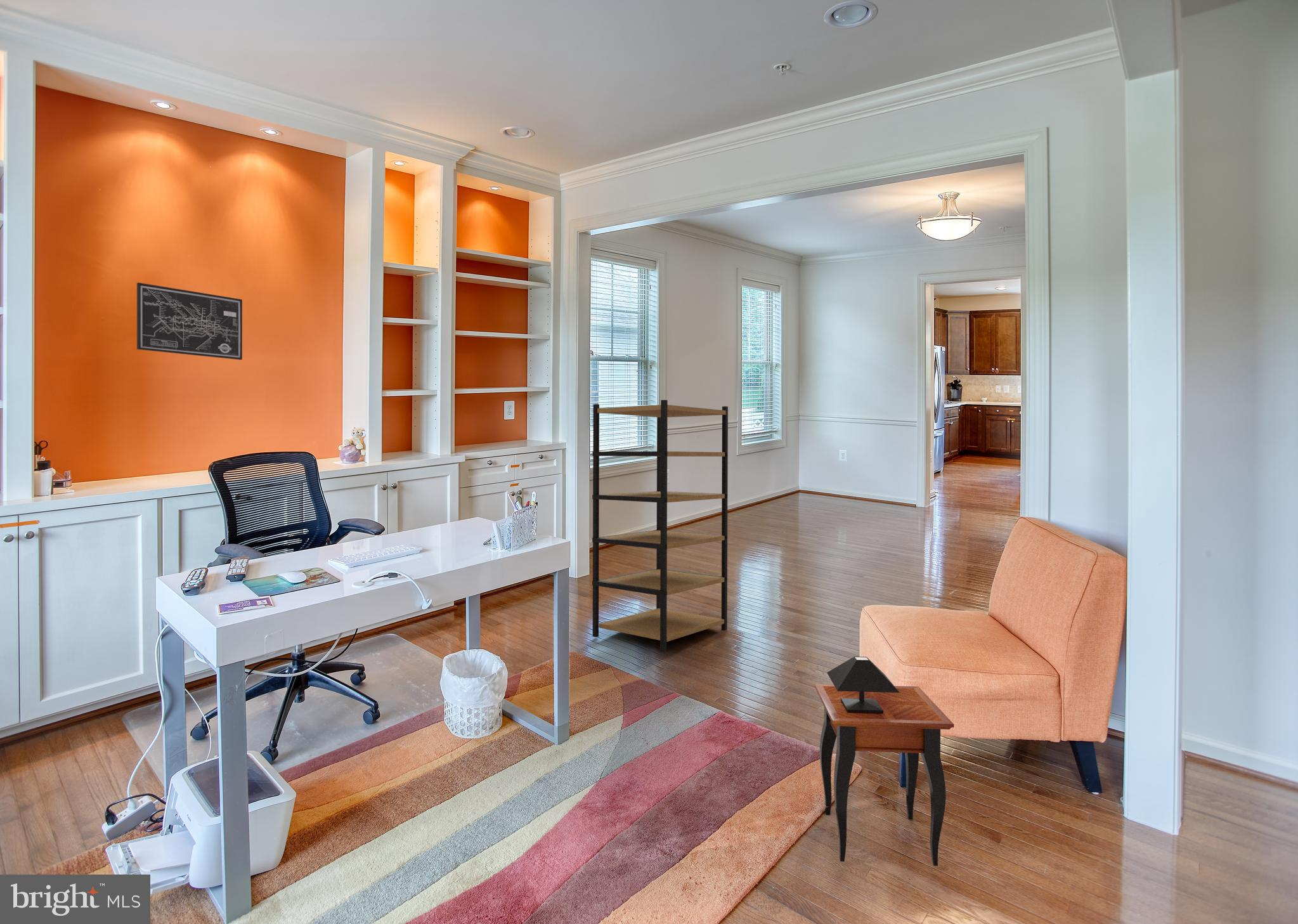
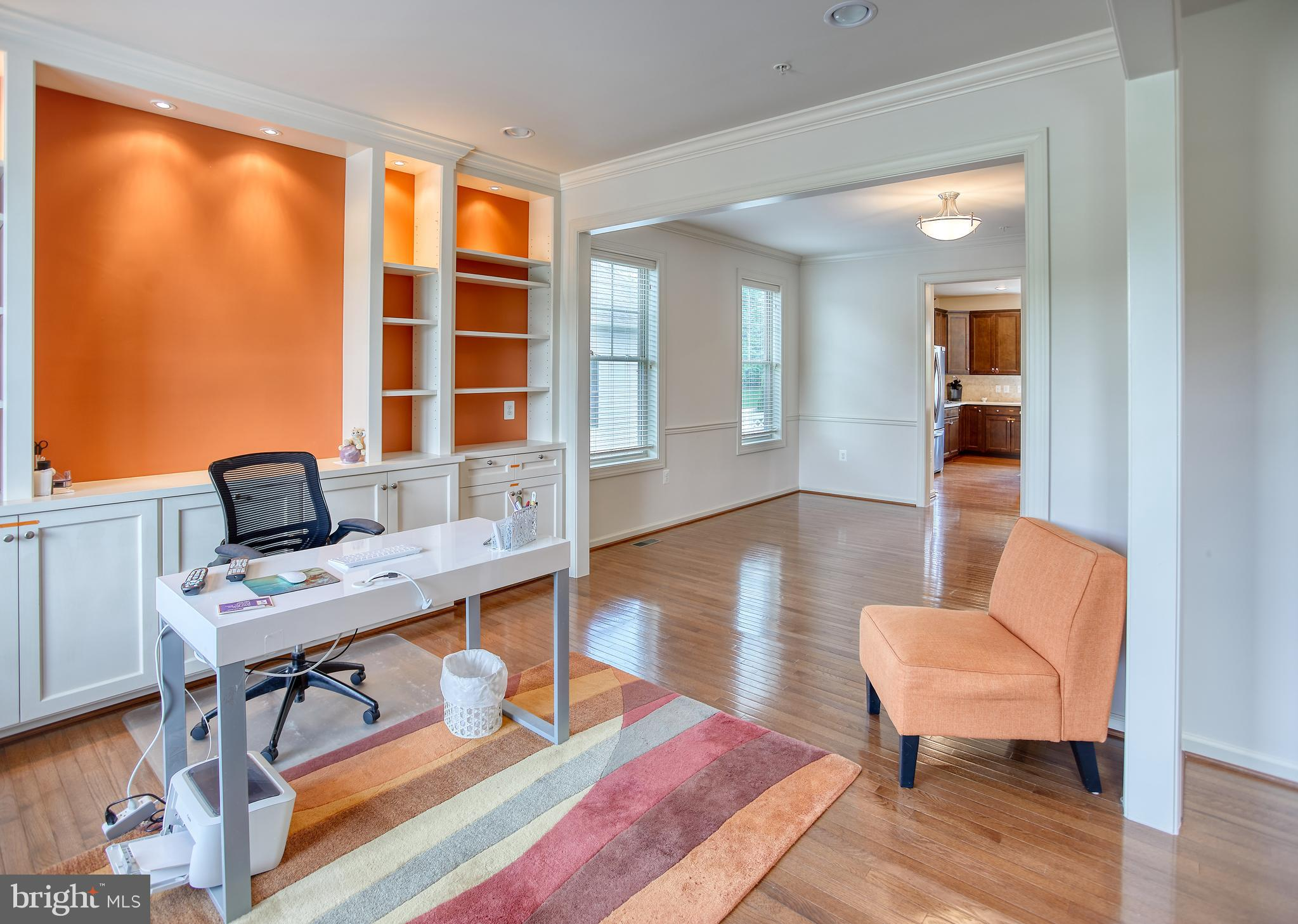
- shelving unit (661, 519)
- wall art (191, 323)
- side table (878, 746)
